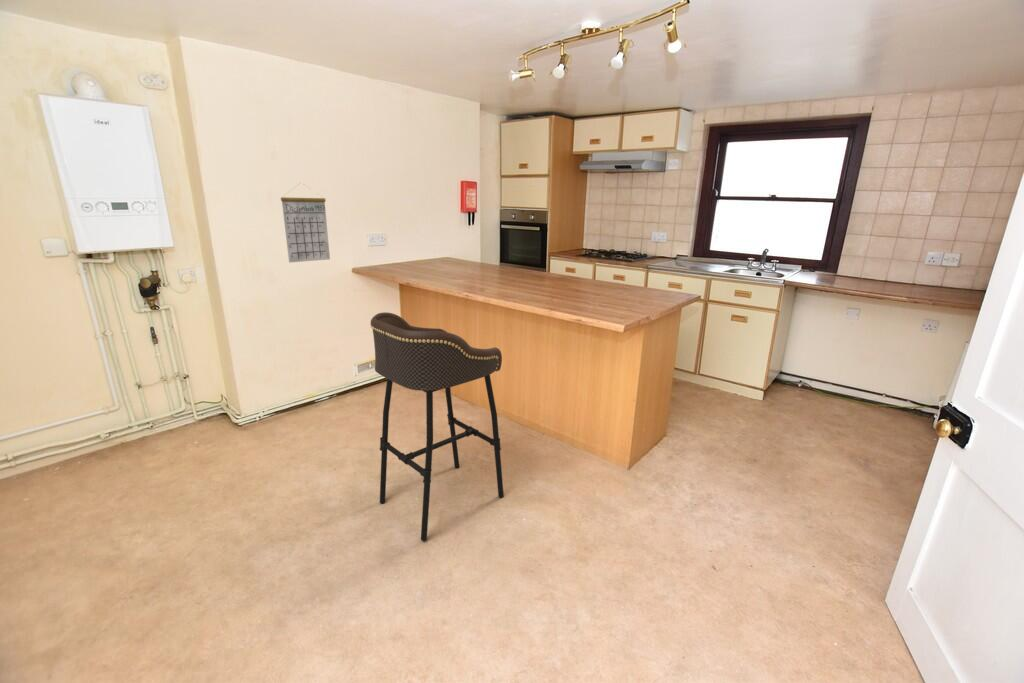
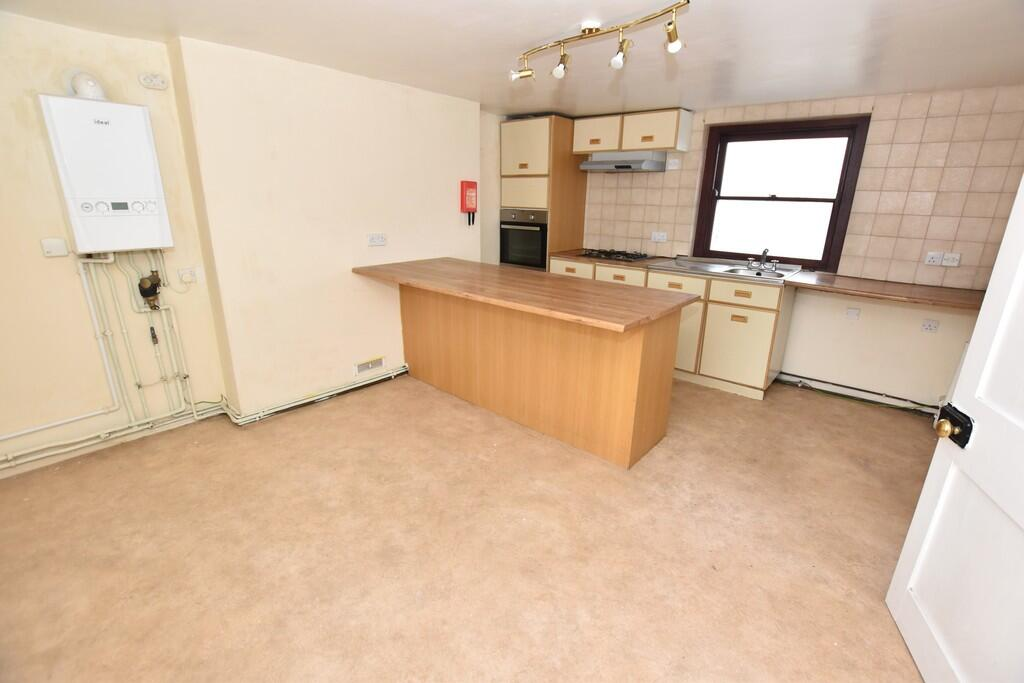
- bar stool (432, 412)
- calendar (306, 222)
